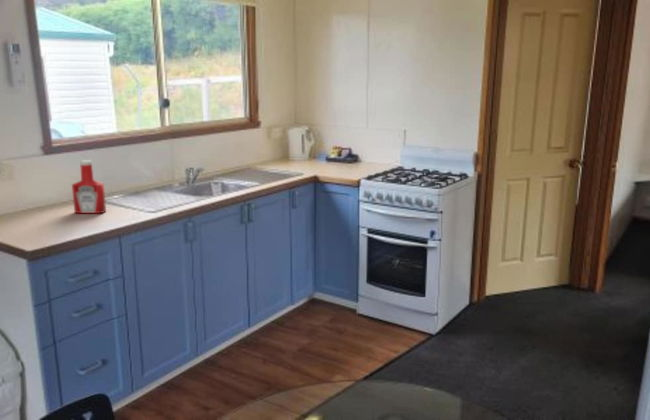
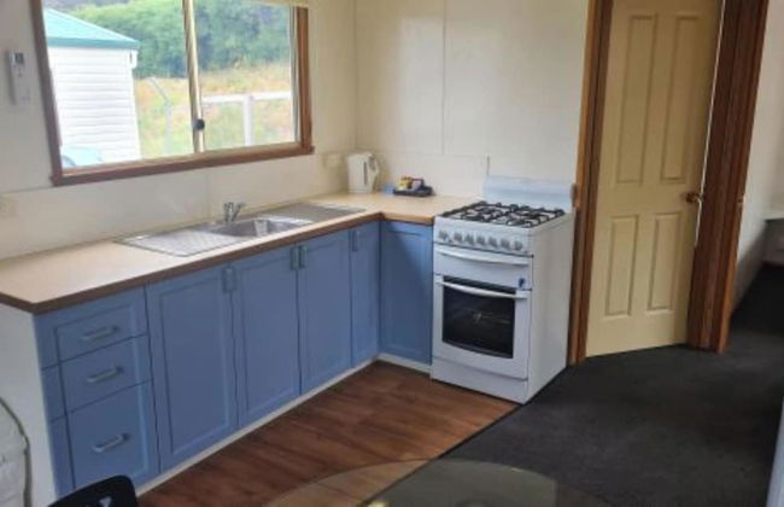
- soap bottle (88, 186)
